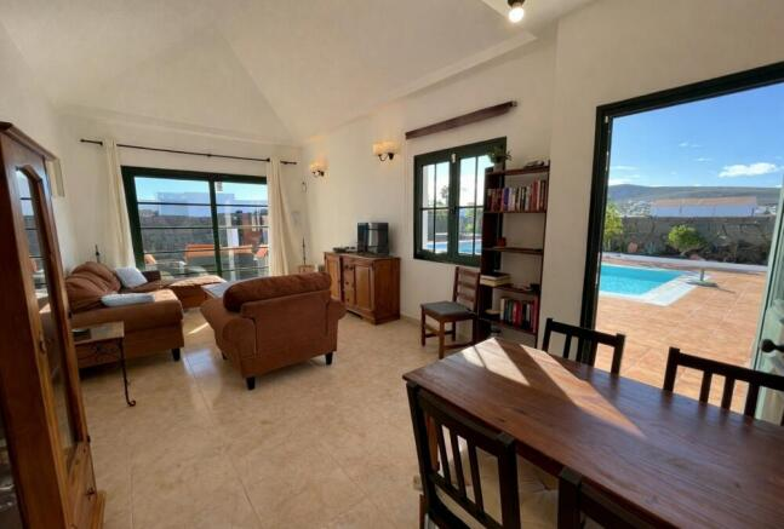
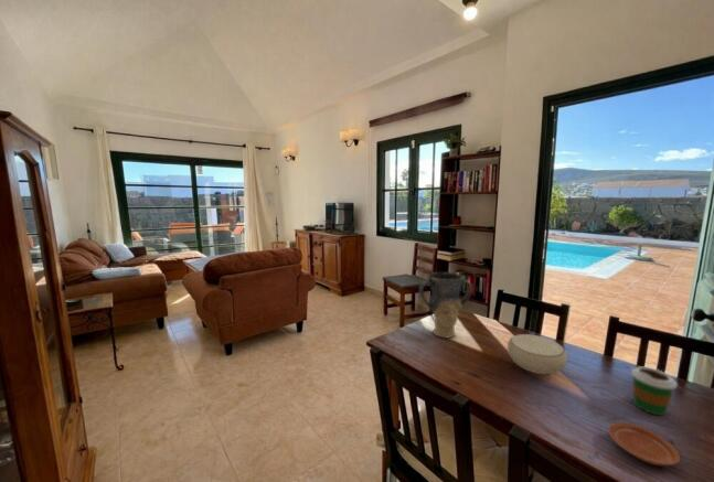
+ bowl (535, 355)
+ plate (641, 446)
+ coffee cup (651, 389)
+ vase (445, 304)
